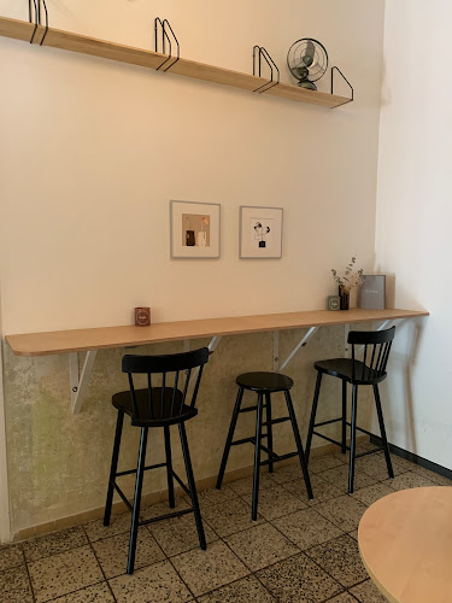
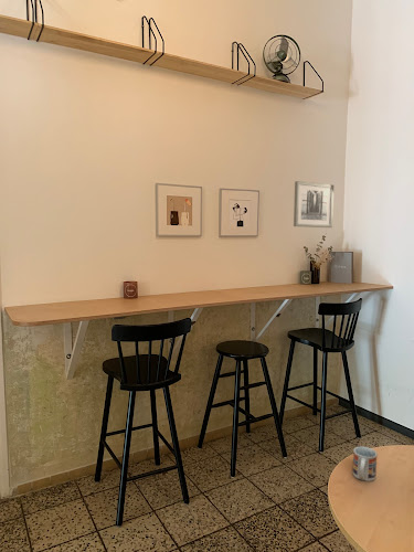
+ wall art (314, 204)
+ cup (364, 465)
